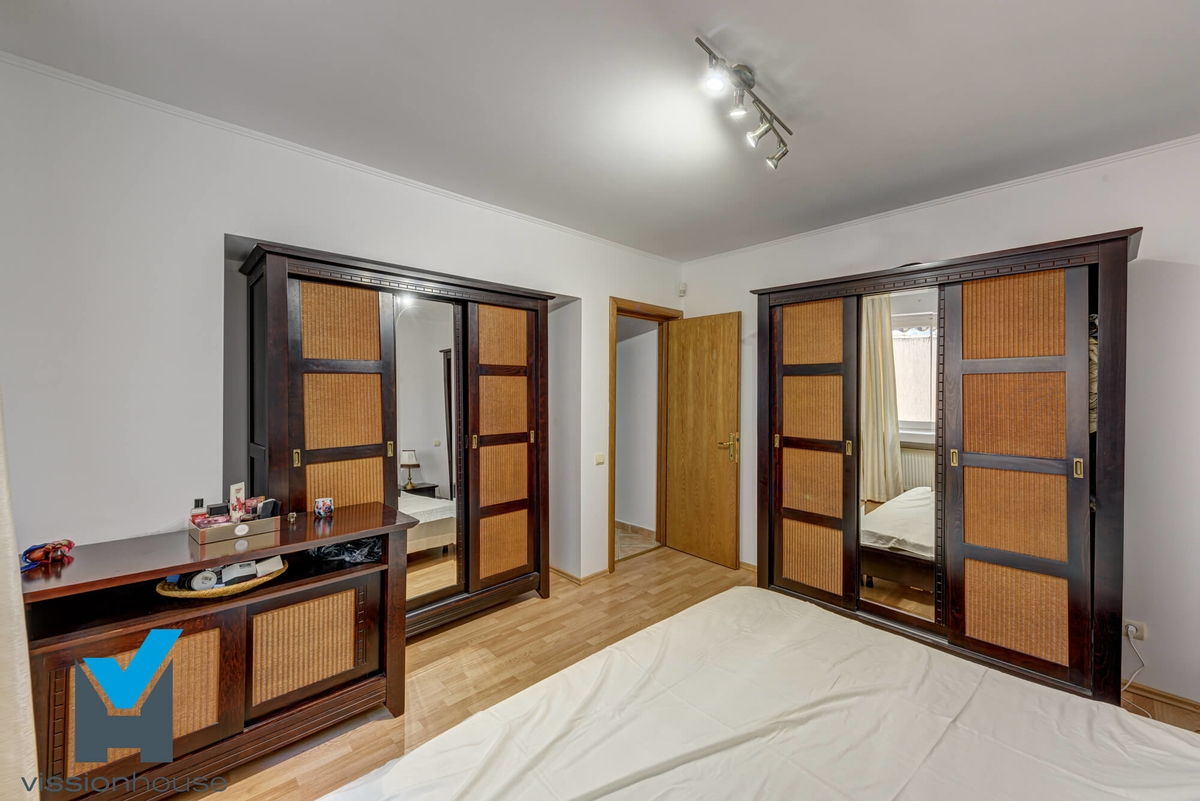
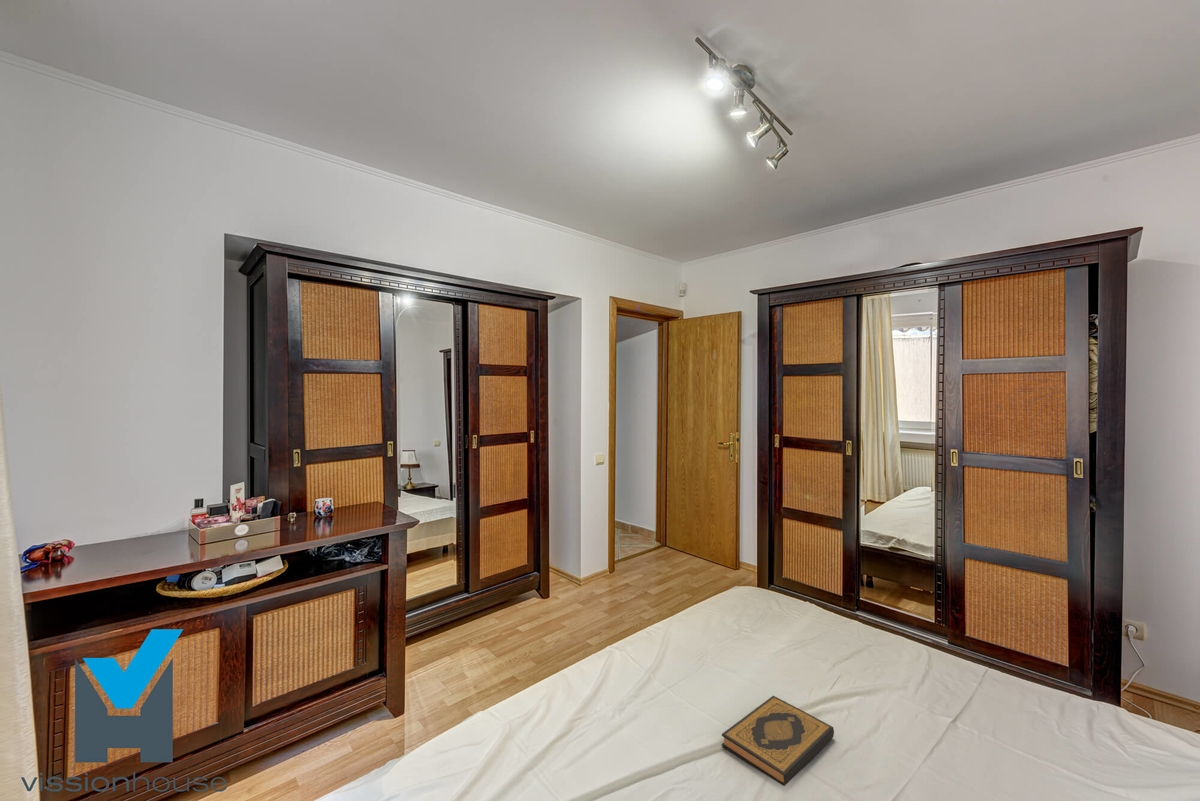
+ hardback book (778, 736)
